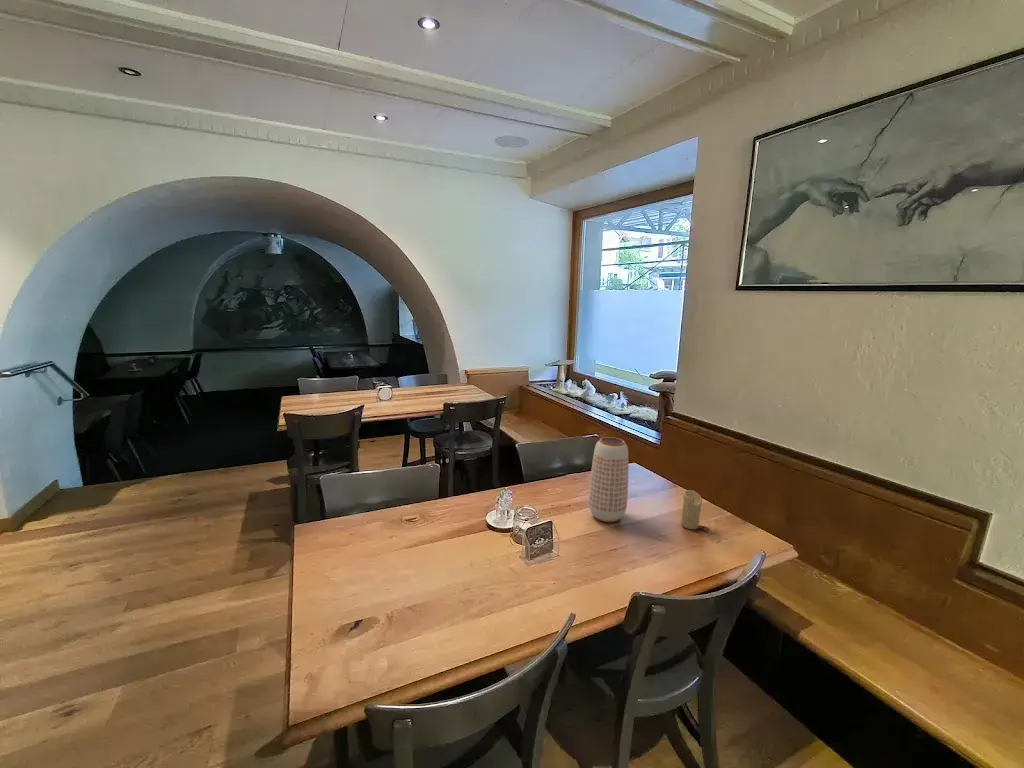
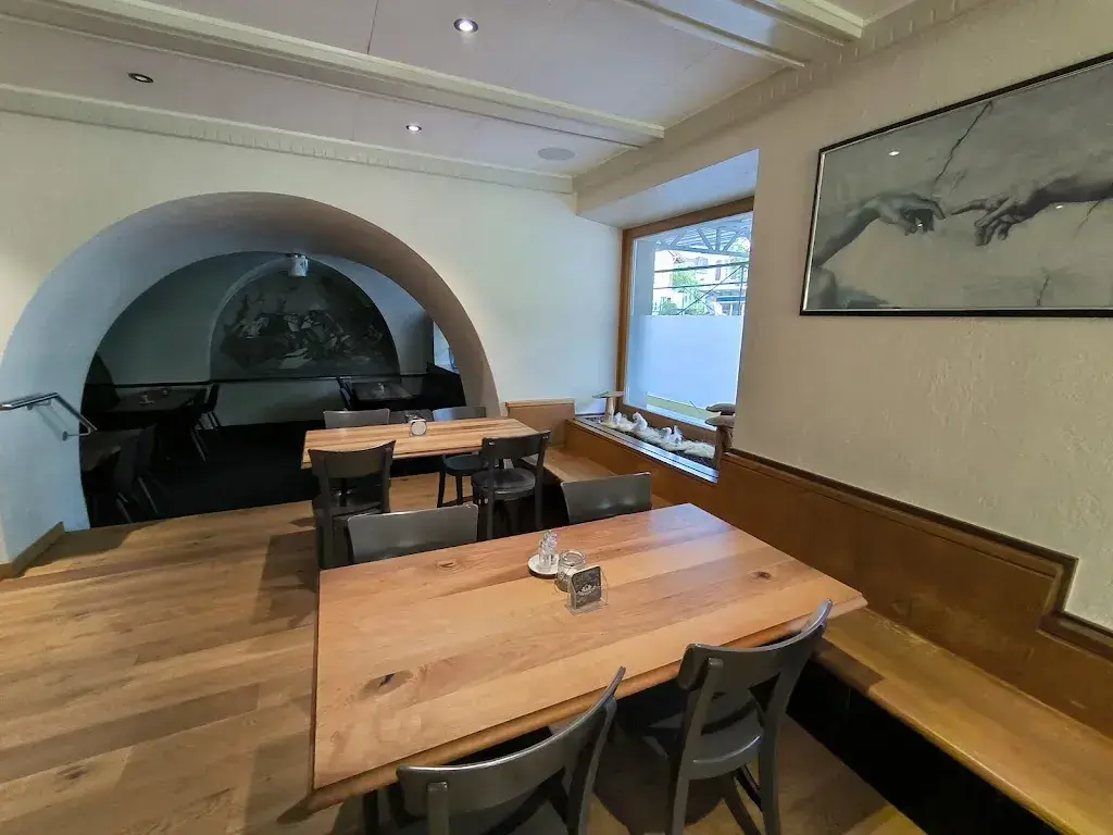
- candle (691, 509)
- planter (609, 479)
